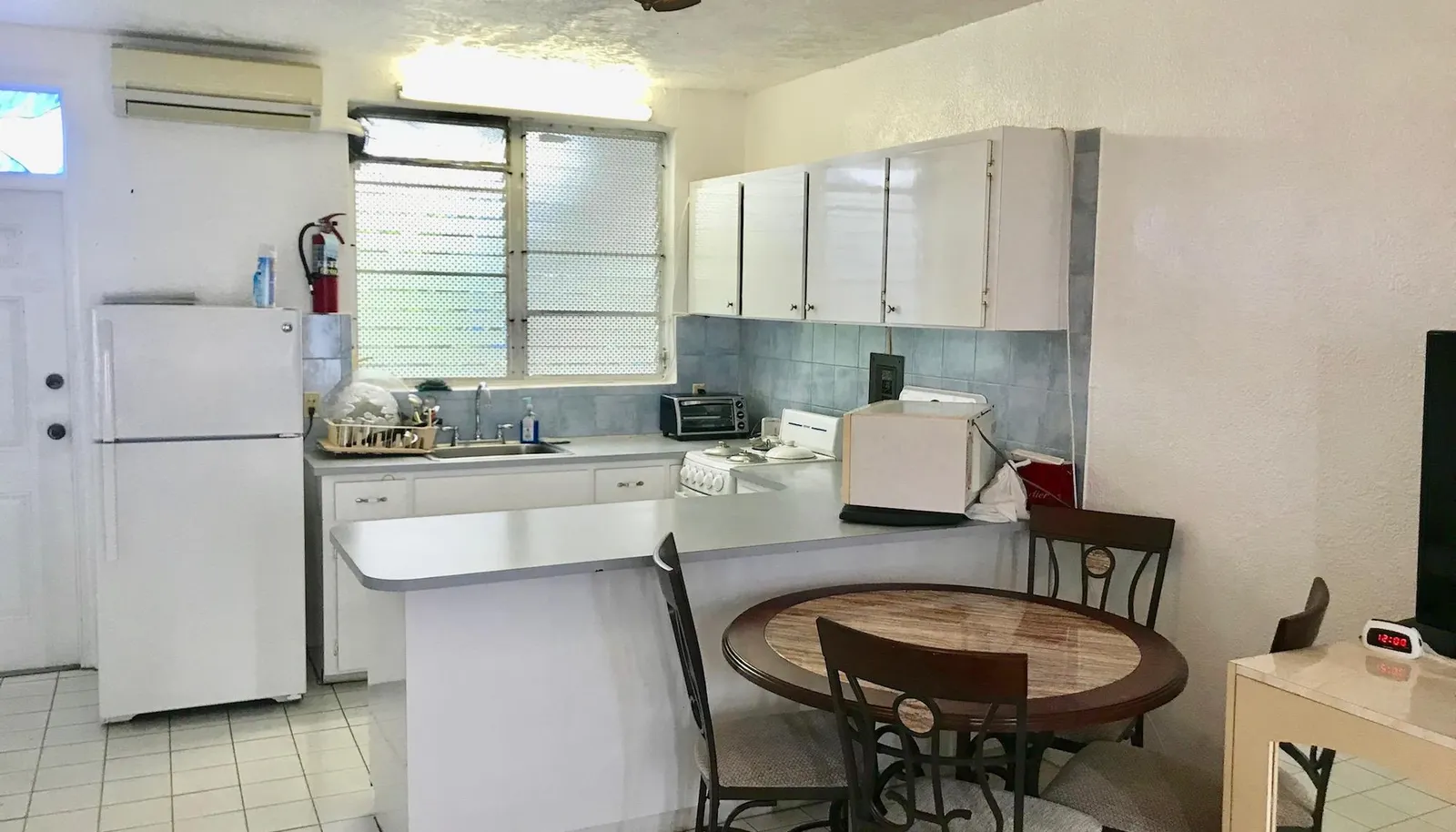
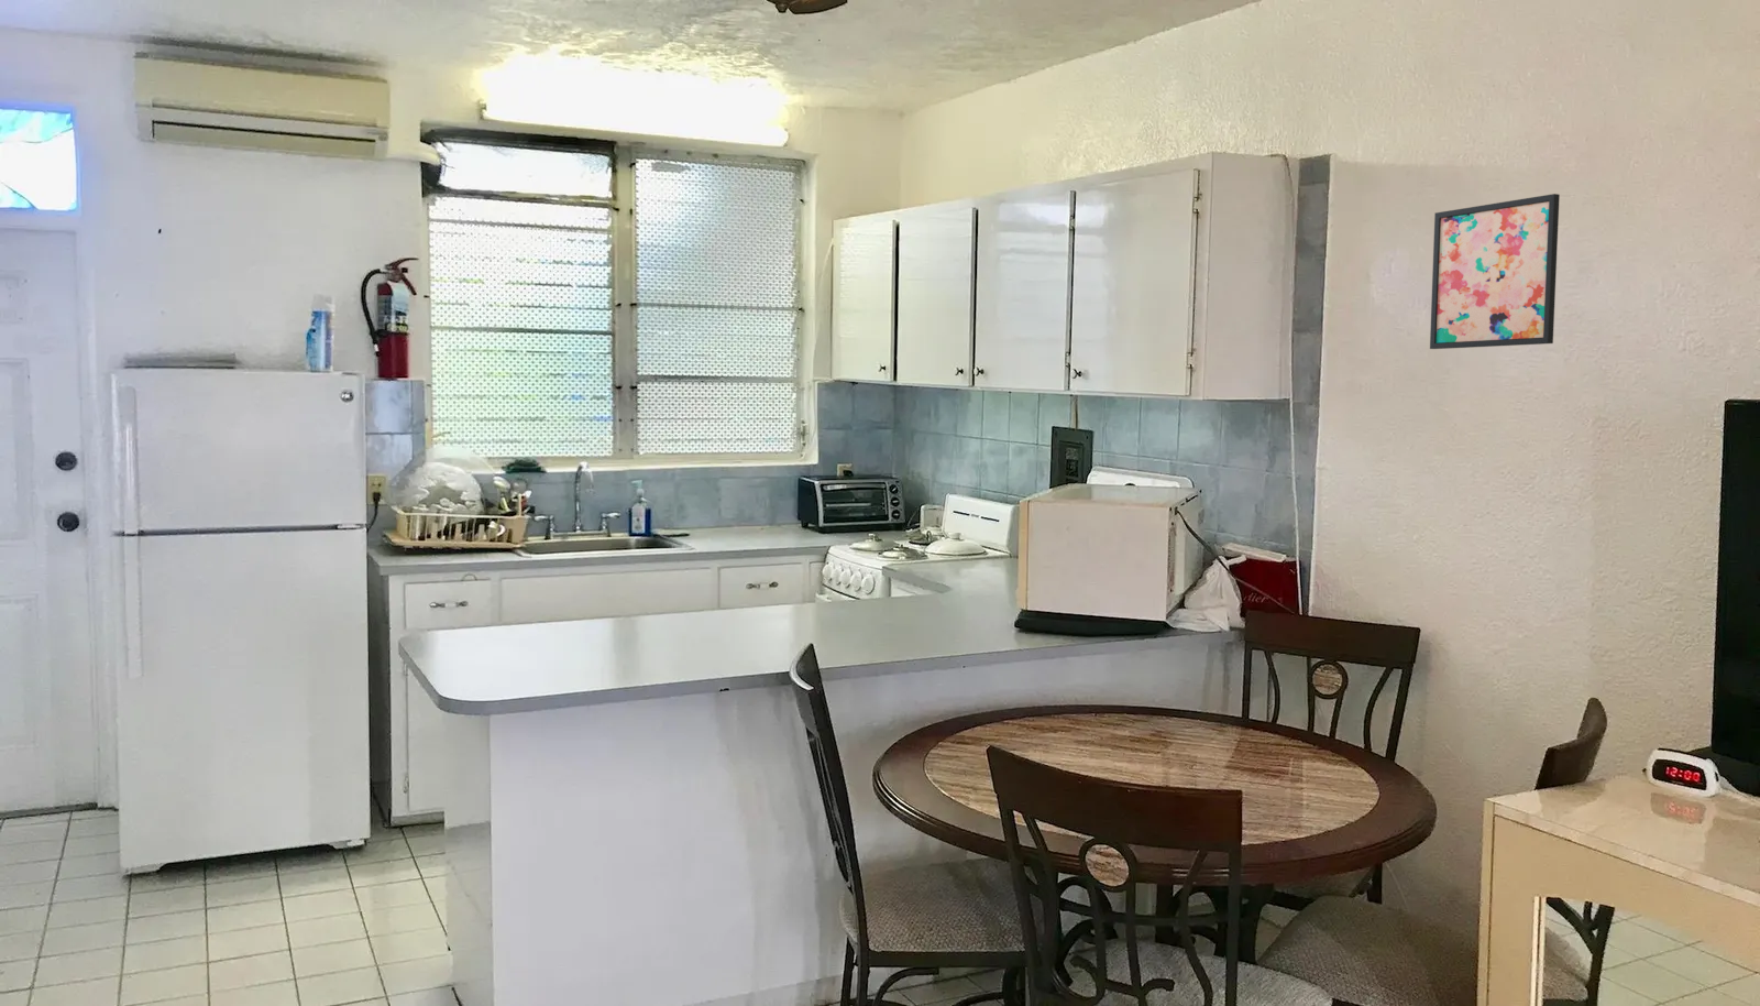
+ wall art (1490, 276)
